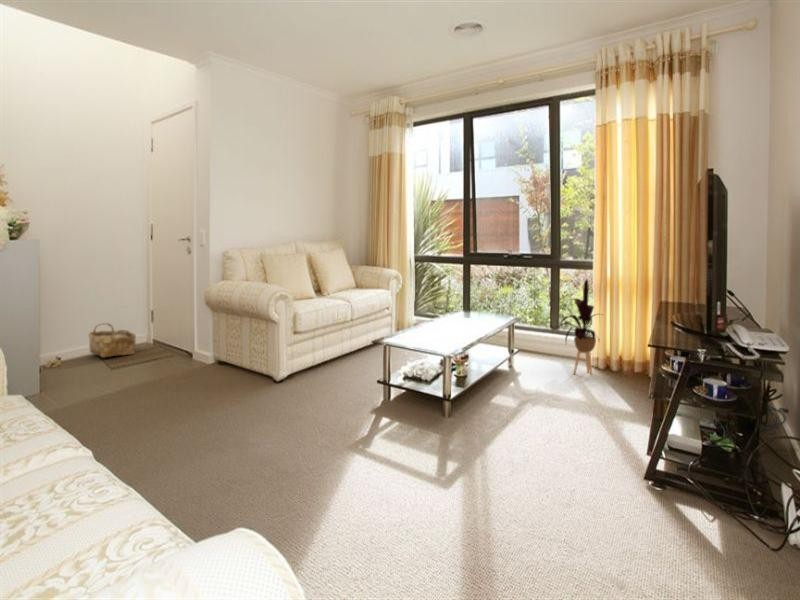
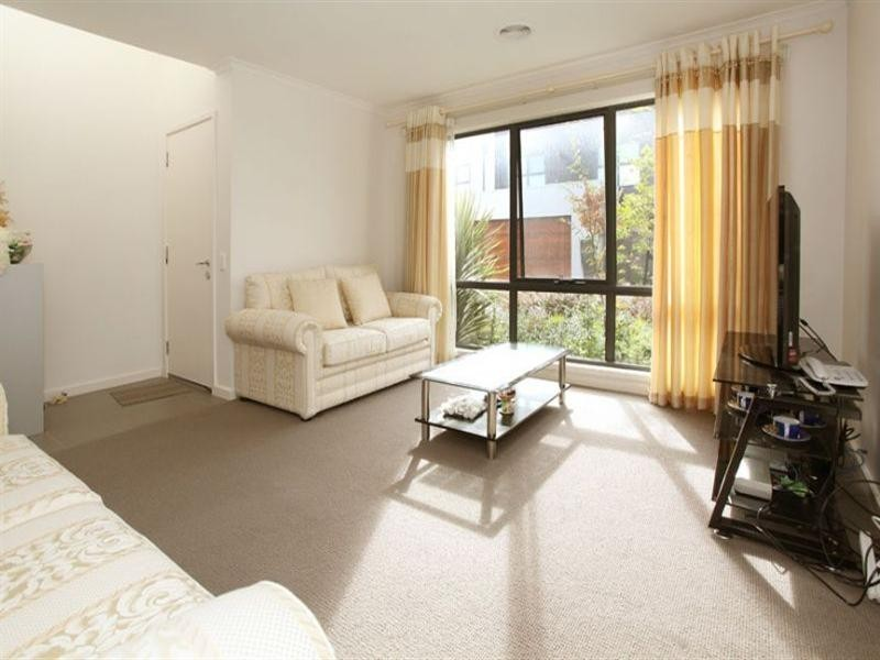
- woven basket (112, 339)
- house plant (578, 327)
